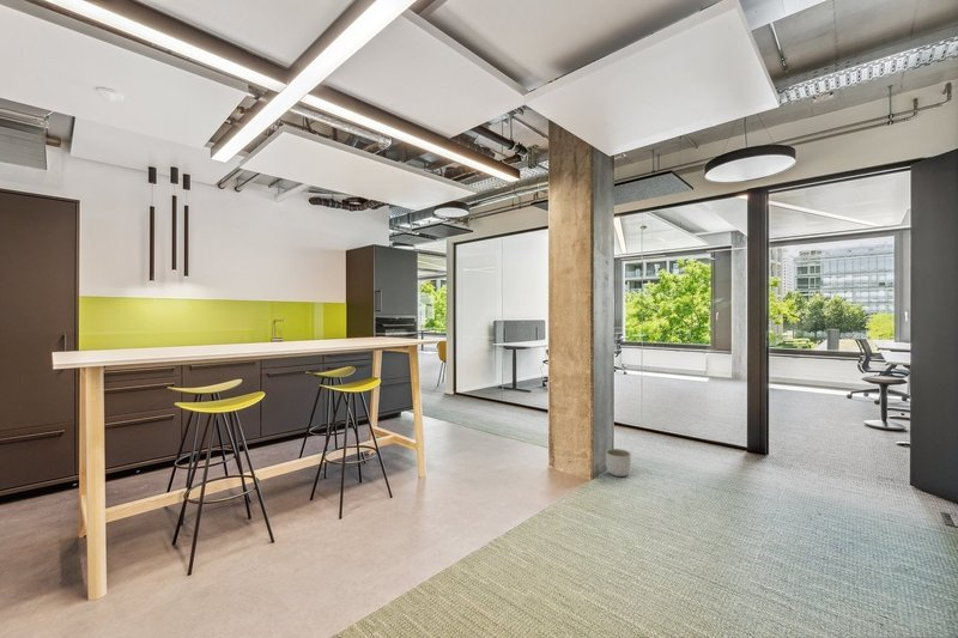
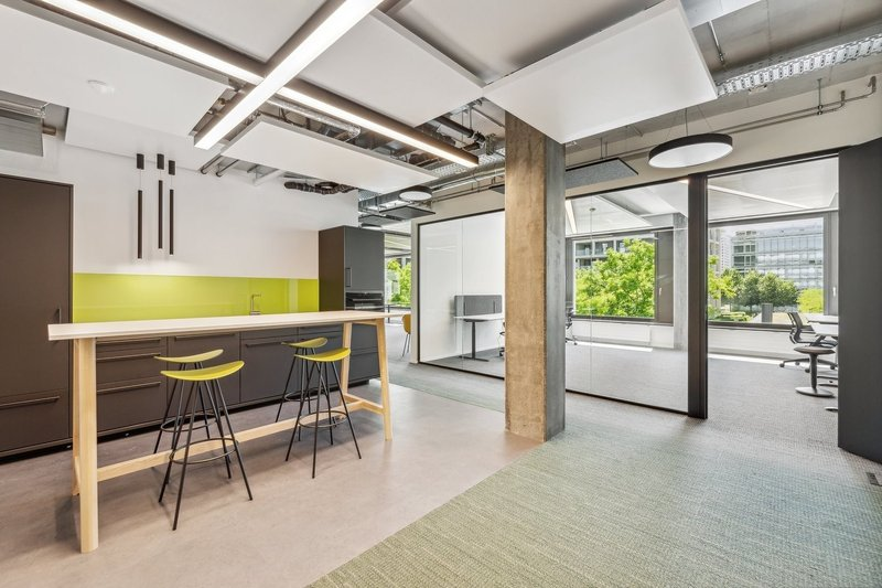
- planter (618, 463)
